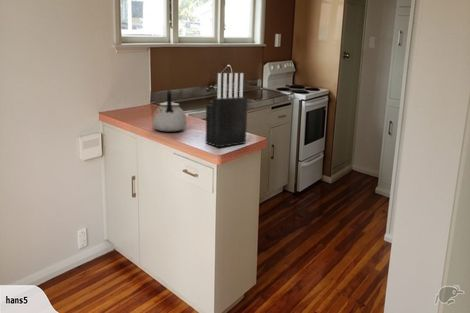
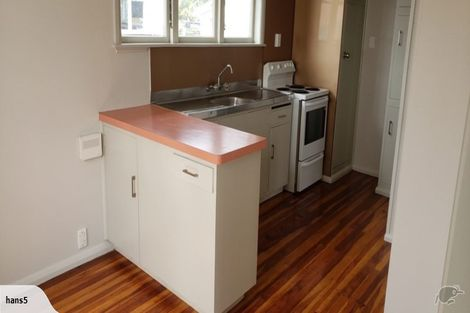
- knife block (225, 108)
- kettle (169, 110)
